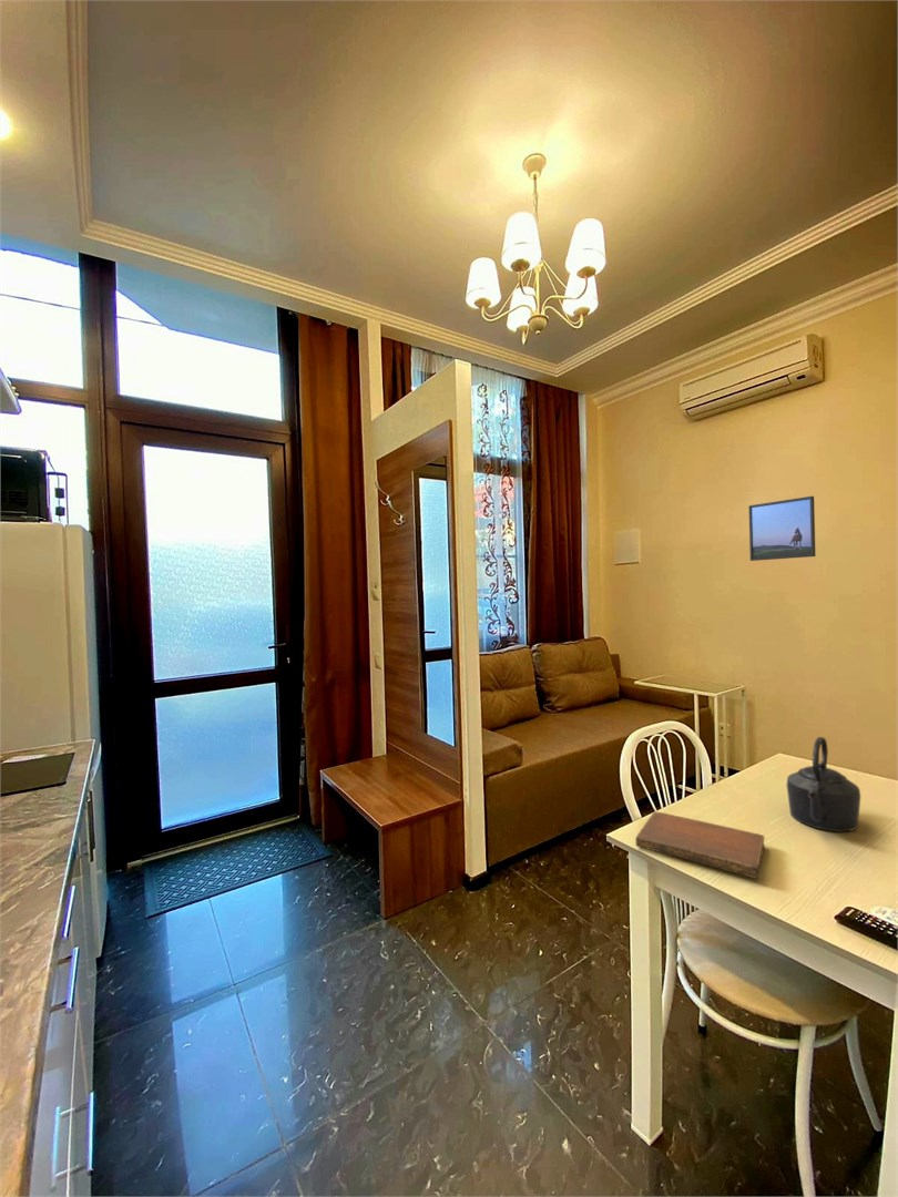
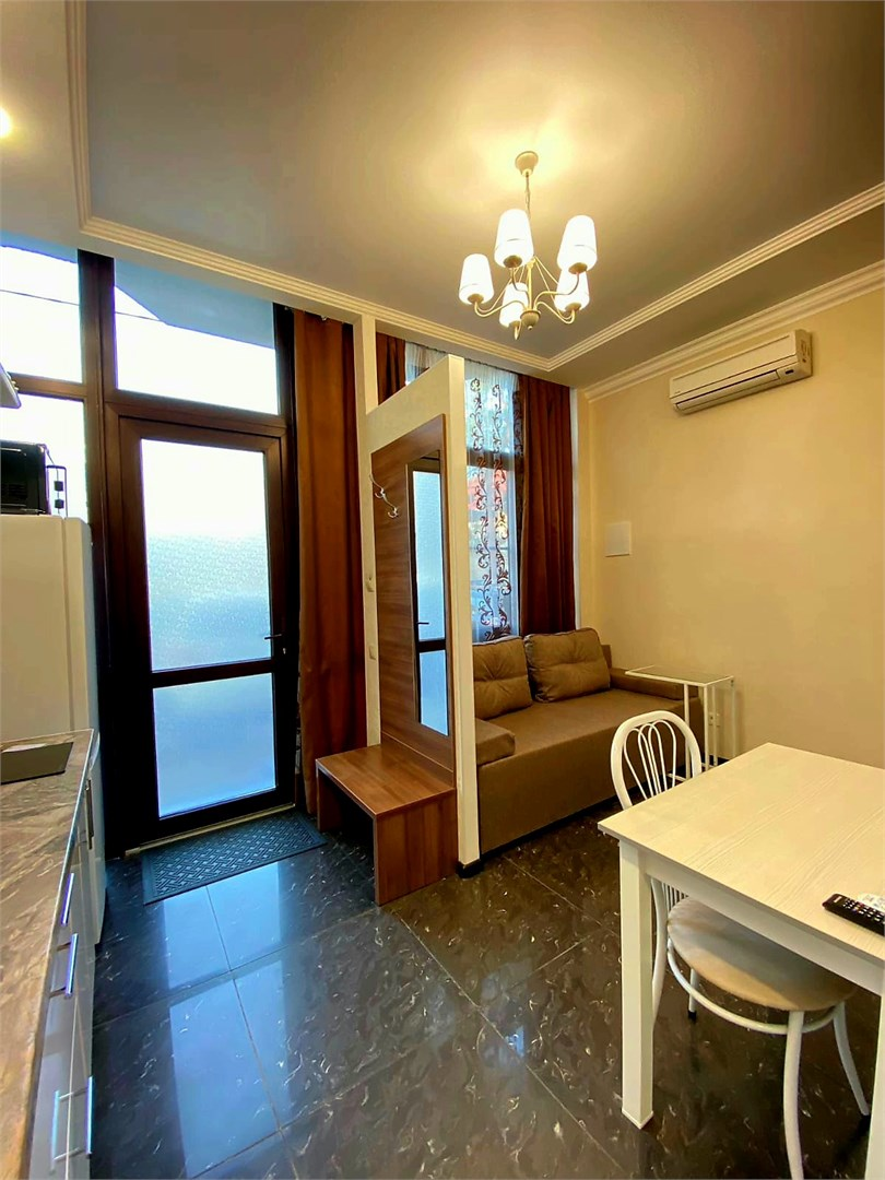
- kettle (819, 784)
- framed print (780, 530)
- notebook (700, 840)
